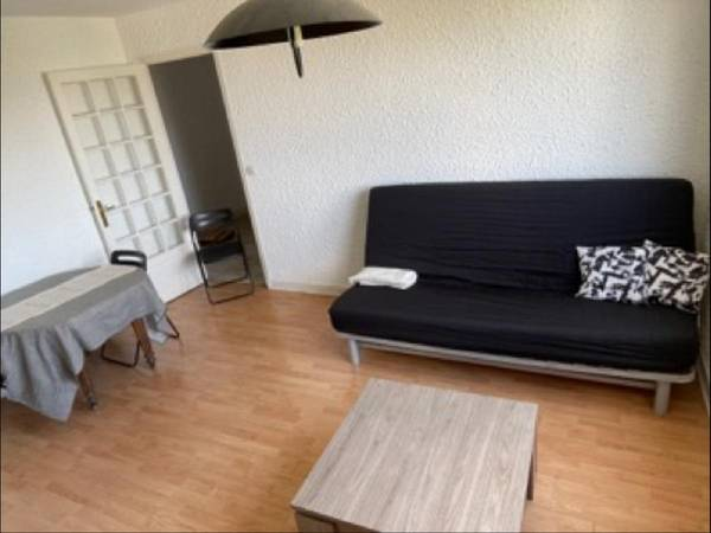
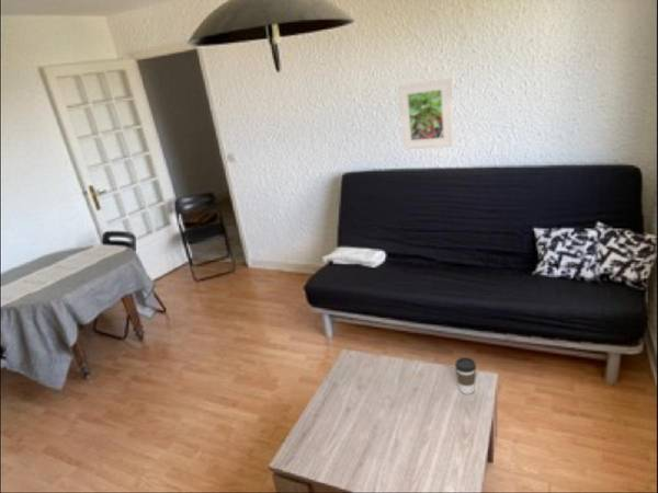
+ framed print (426, 115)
+ coffee cup (465, 376)
